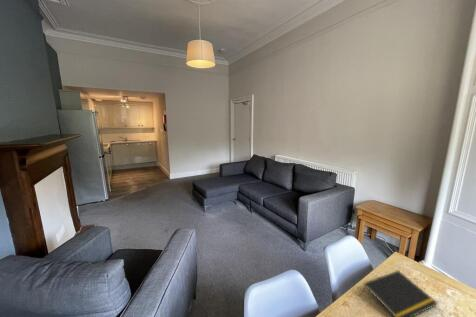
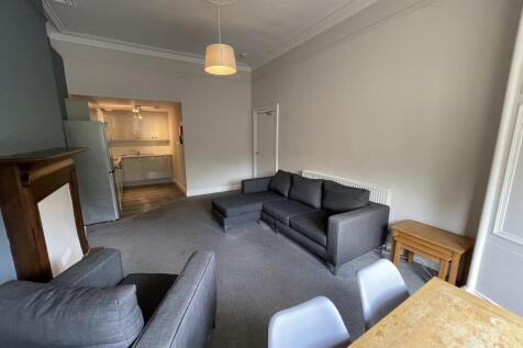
- notepad (399, 293)
